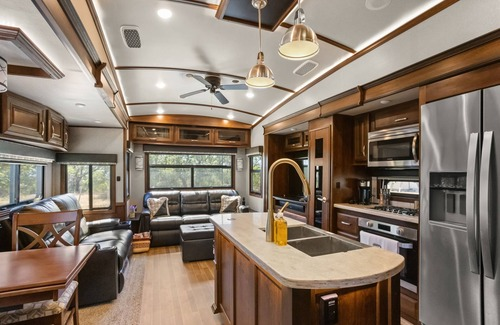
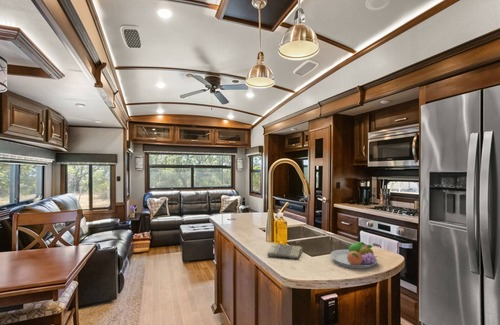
+ dish towel (285, 250)
+ fruit bowl (354, 252)
